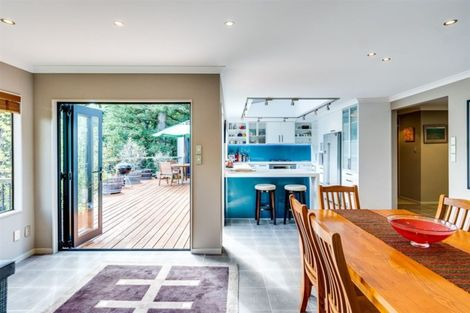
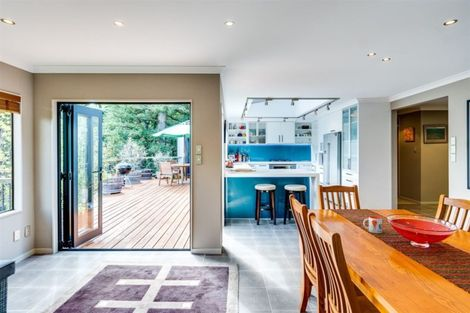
+ mug (372, 224)
